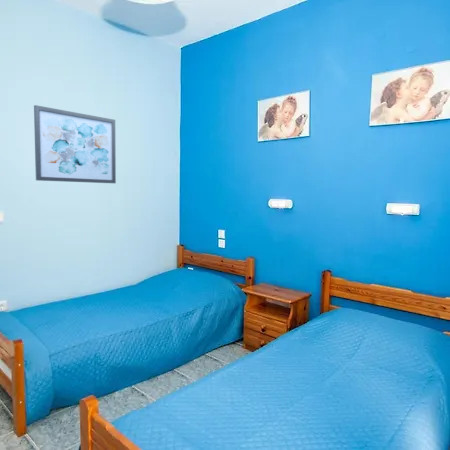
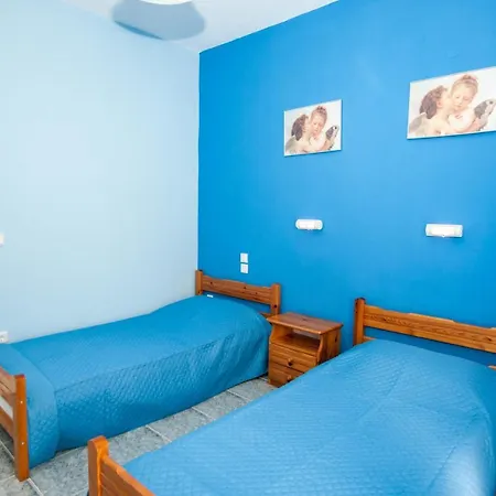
- wall art (78, 147)
